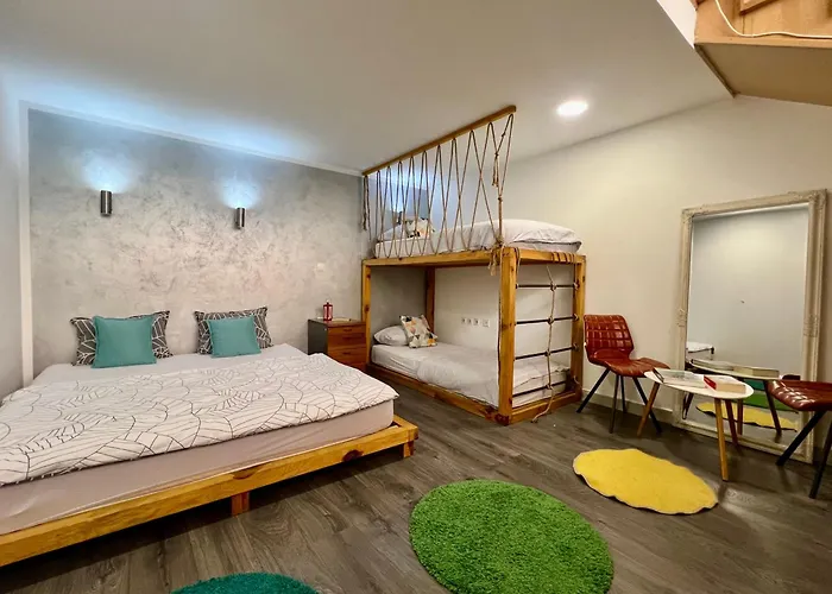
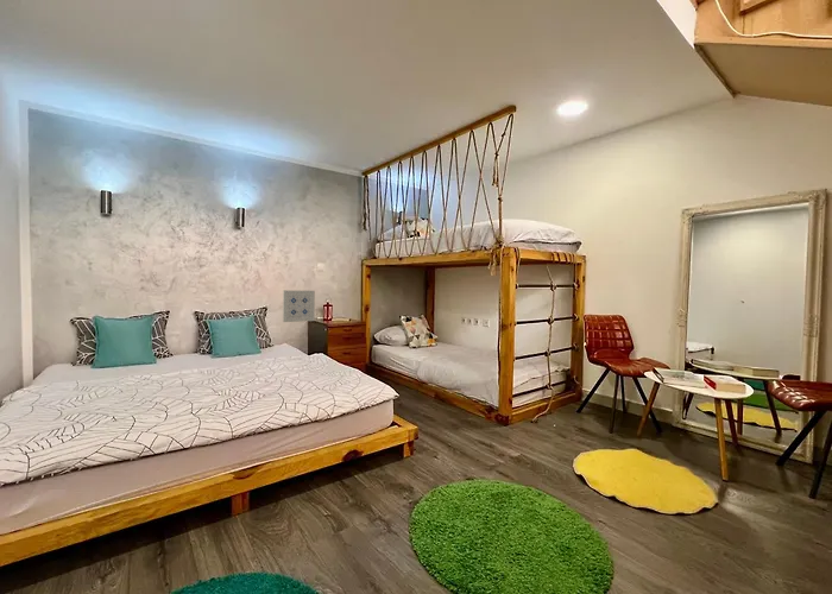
+ wall art (298, 305)
